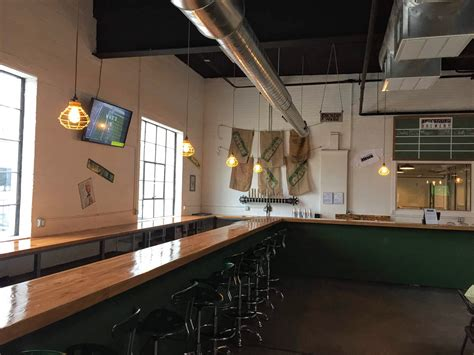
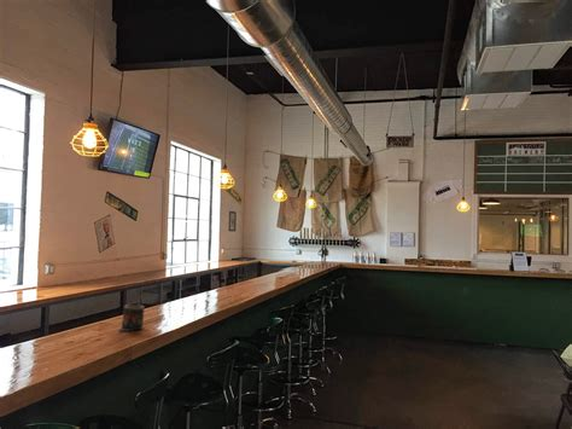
+ candle (129, 315)
